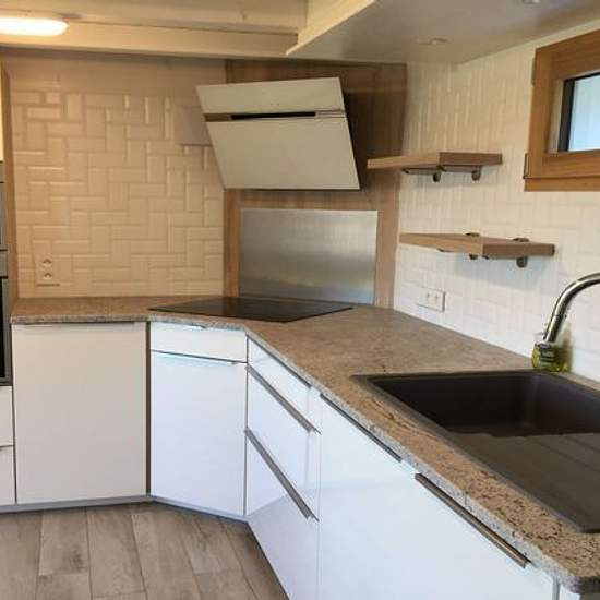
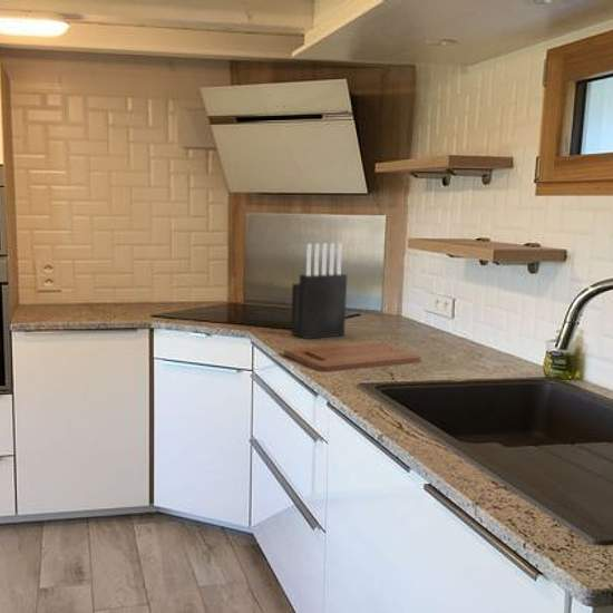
+ cutting board (351, 354)
+ knife block (318, 289)
